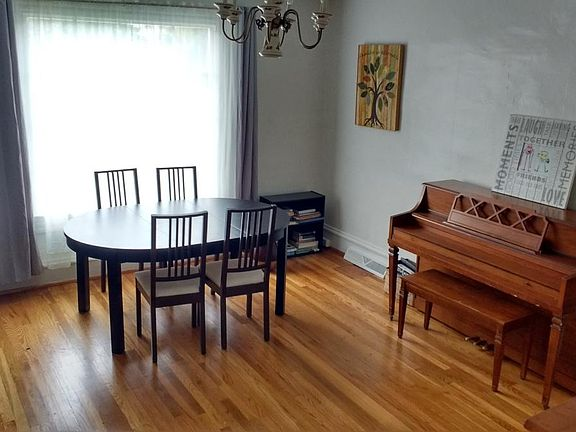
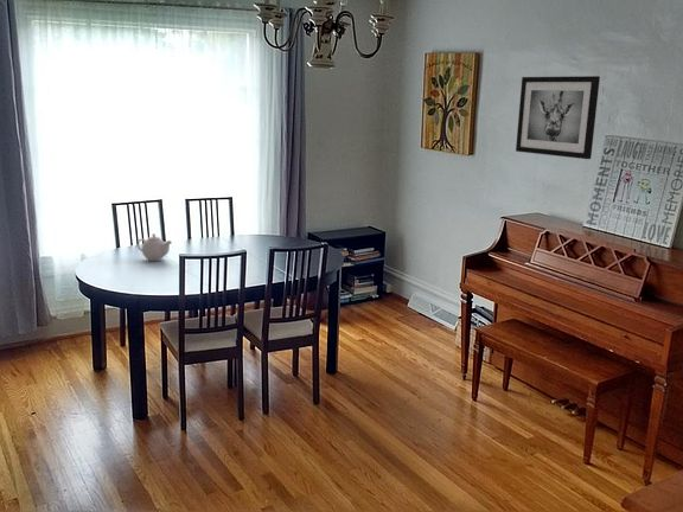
+ teapot (154, 247)
+ wall art (555, 116)
